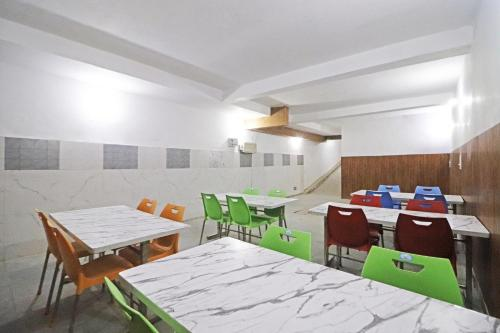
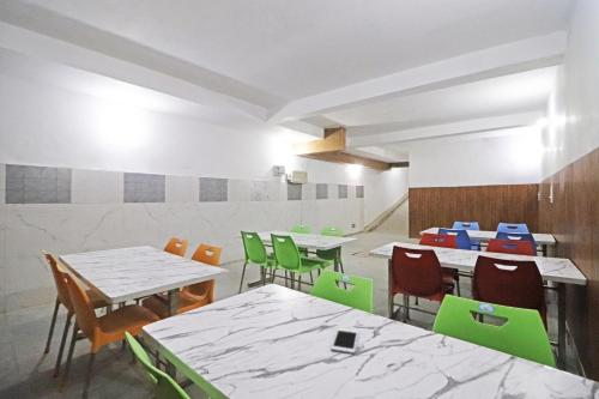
+ cell phone (345, 339)
